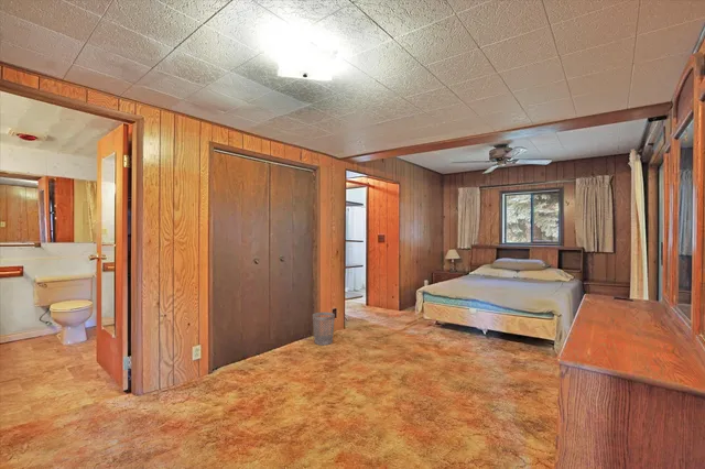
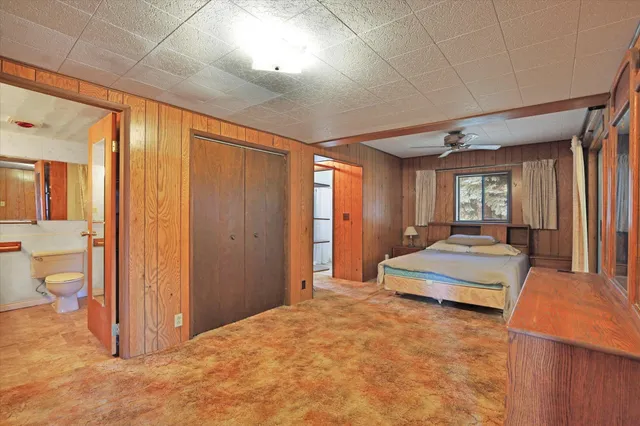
- wastebasket (323, 328)
